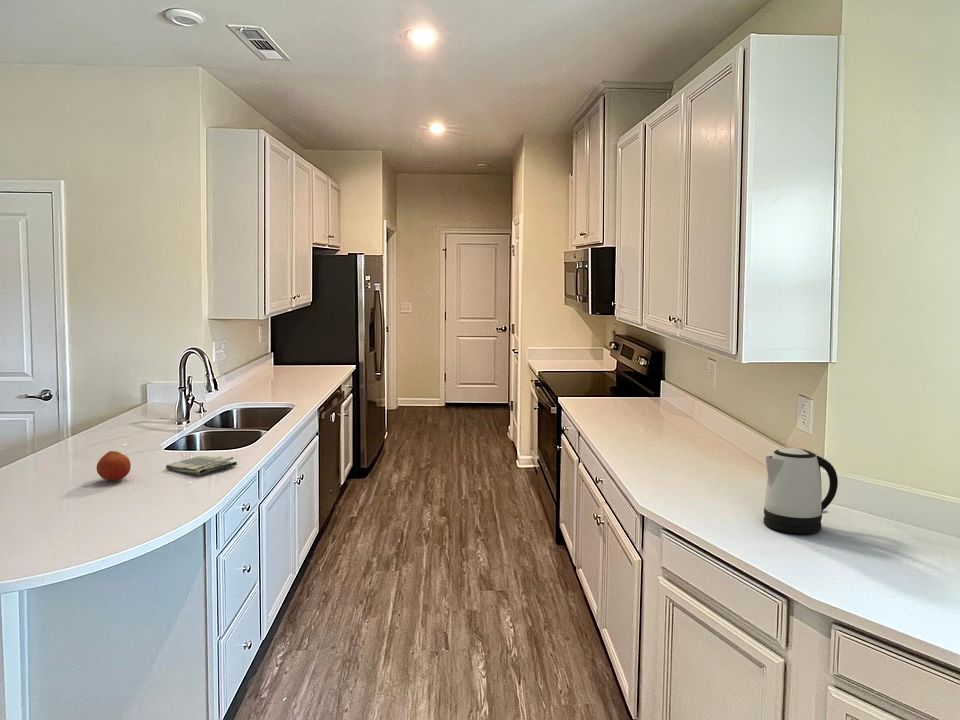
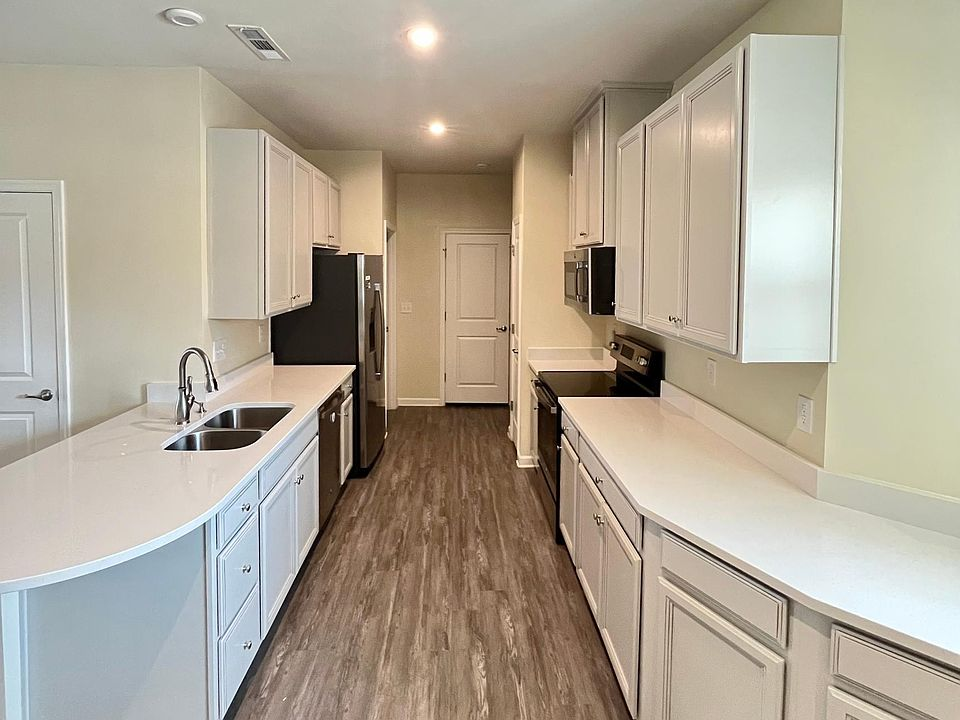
- fruit (113, 465)
- dish towel (202, 463)
- kettle (800, 487)
